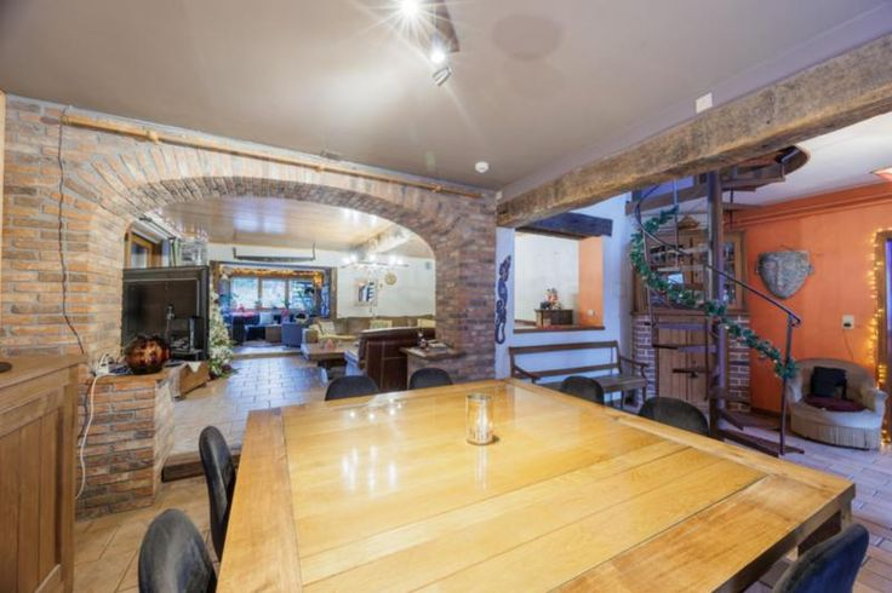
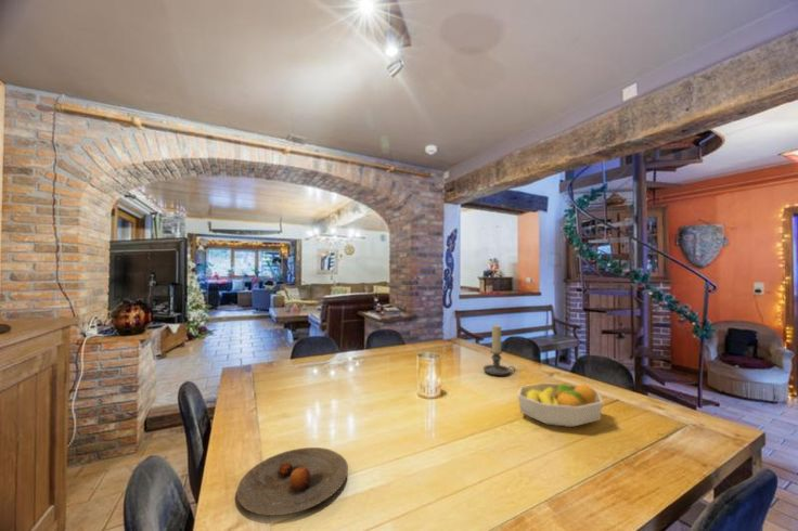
+ plate (295, 471)
+ candle holder (499, 349)
+ fruit bowl (558, 400)
